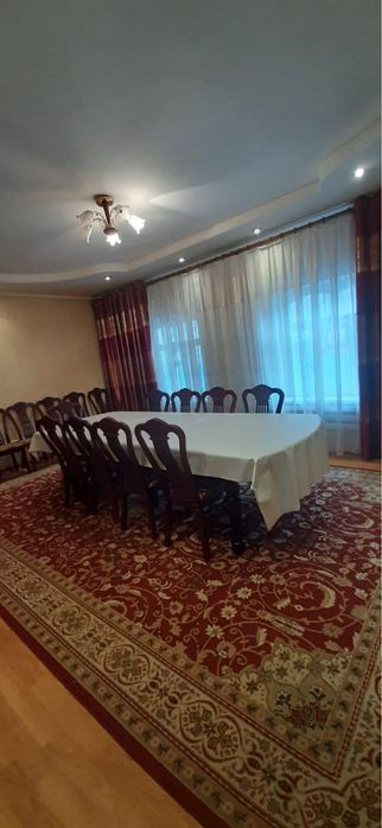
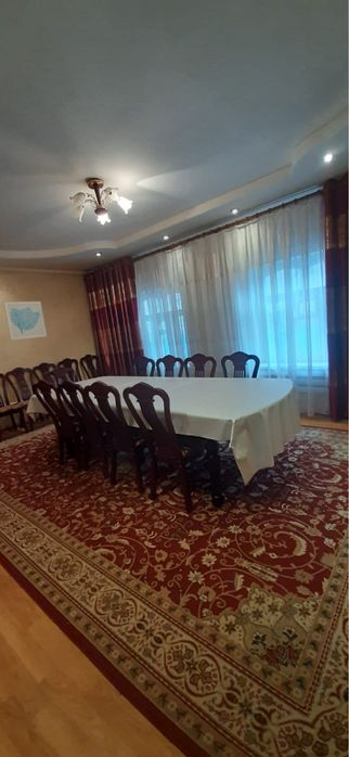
+ wall art (26, 320)
